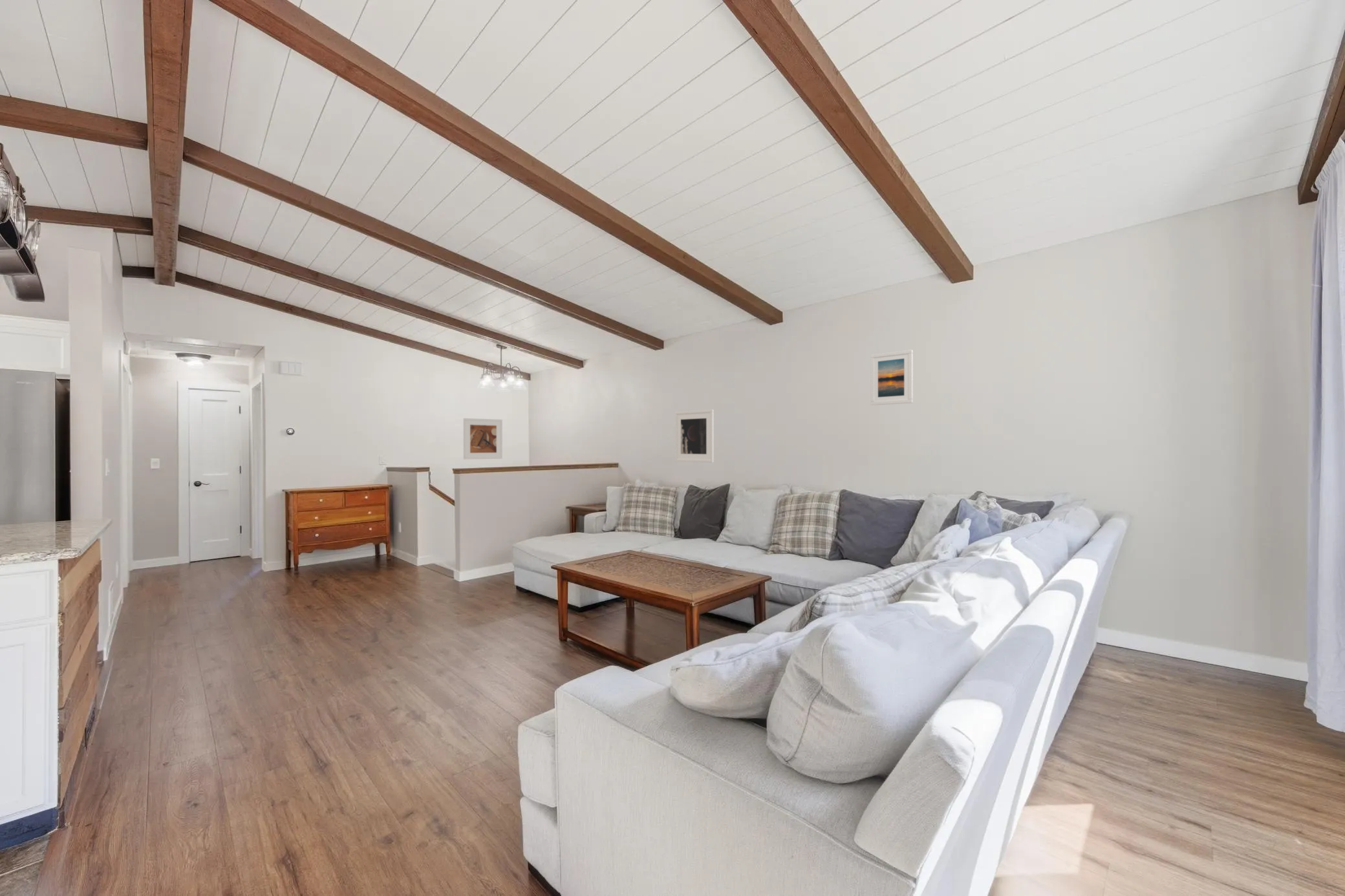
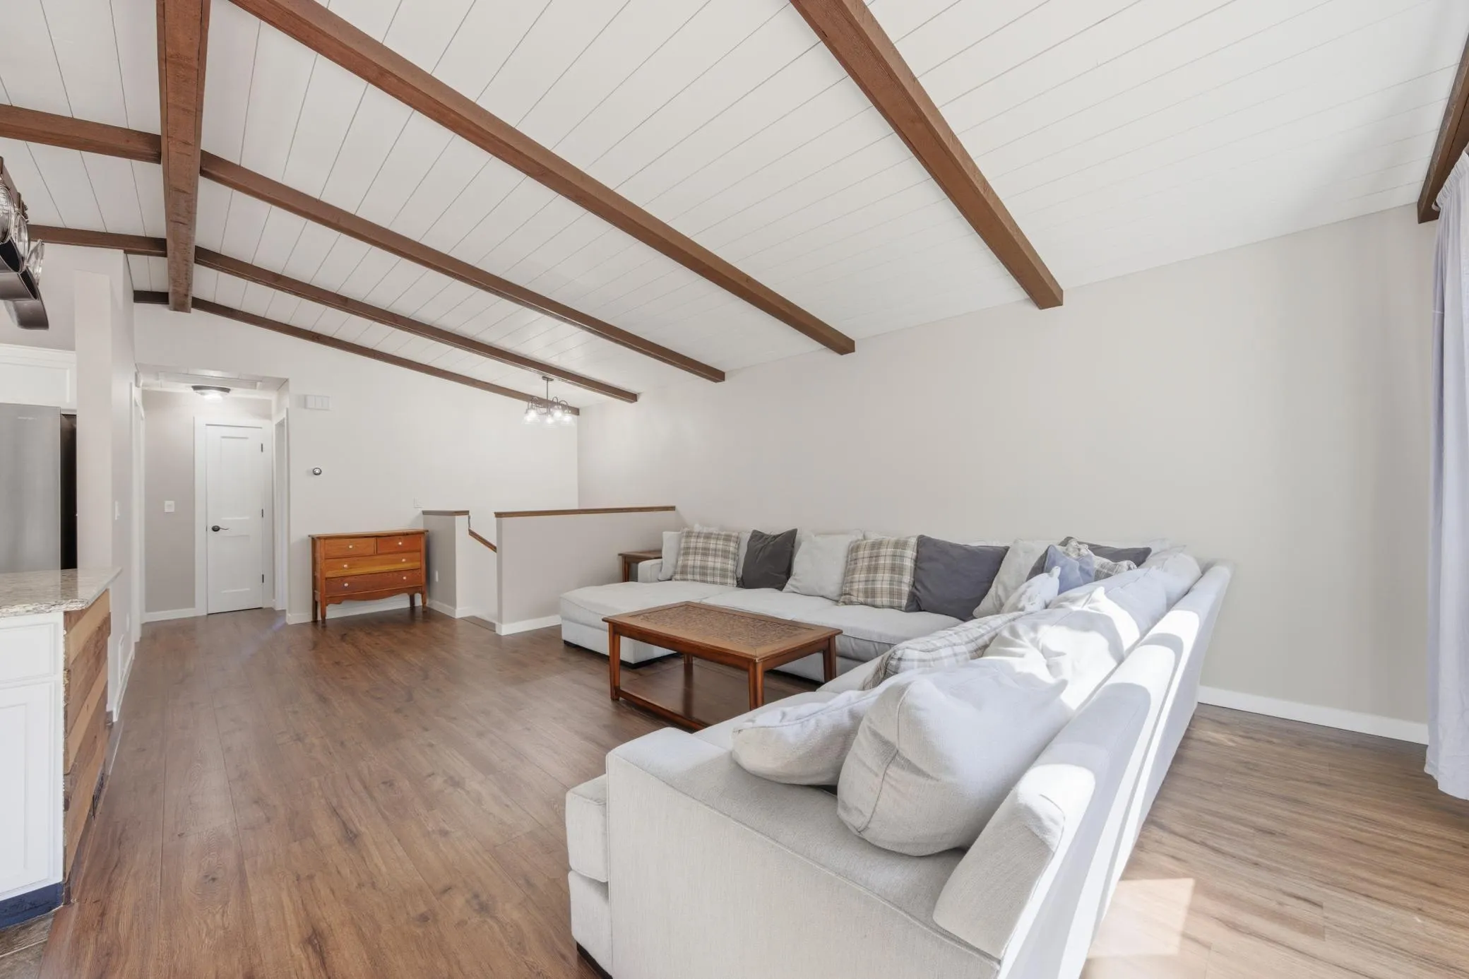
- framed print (483, 439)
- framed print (891, 378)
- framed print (693, 436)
